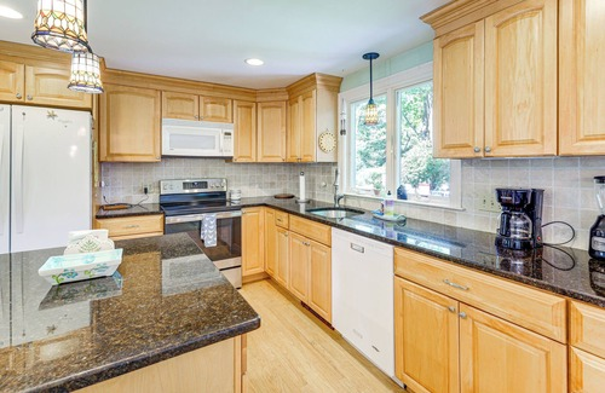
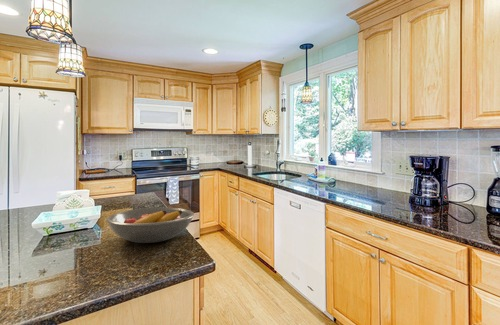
+ fruit bowl (152, 223)
